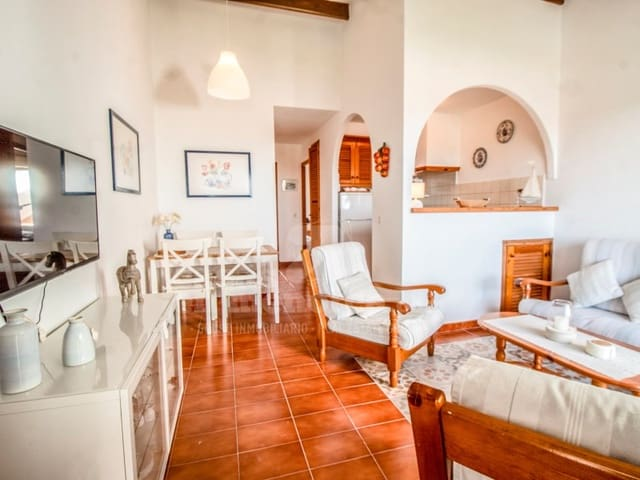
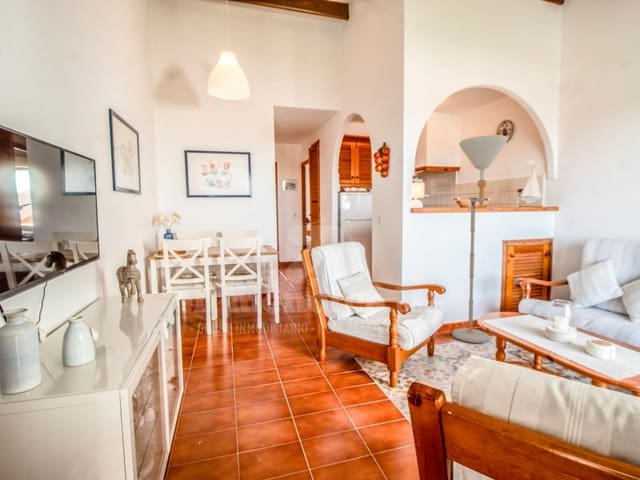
+ floor lamp (473, 242)
